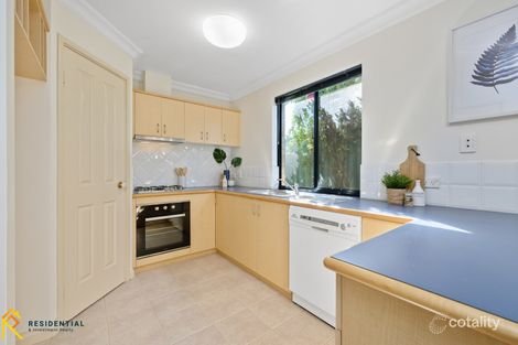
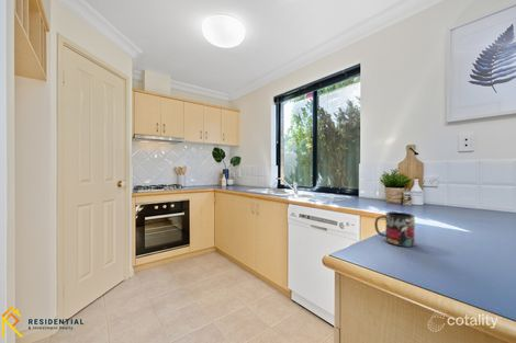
+ mug (393, 227)
